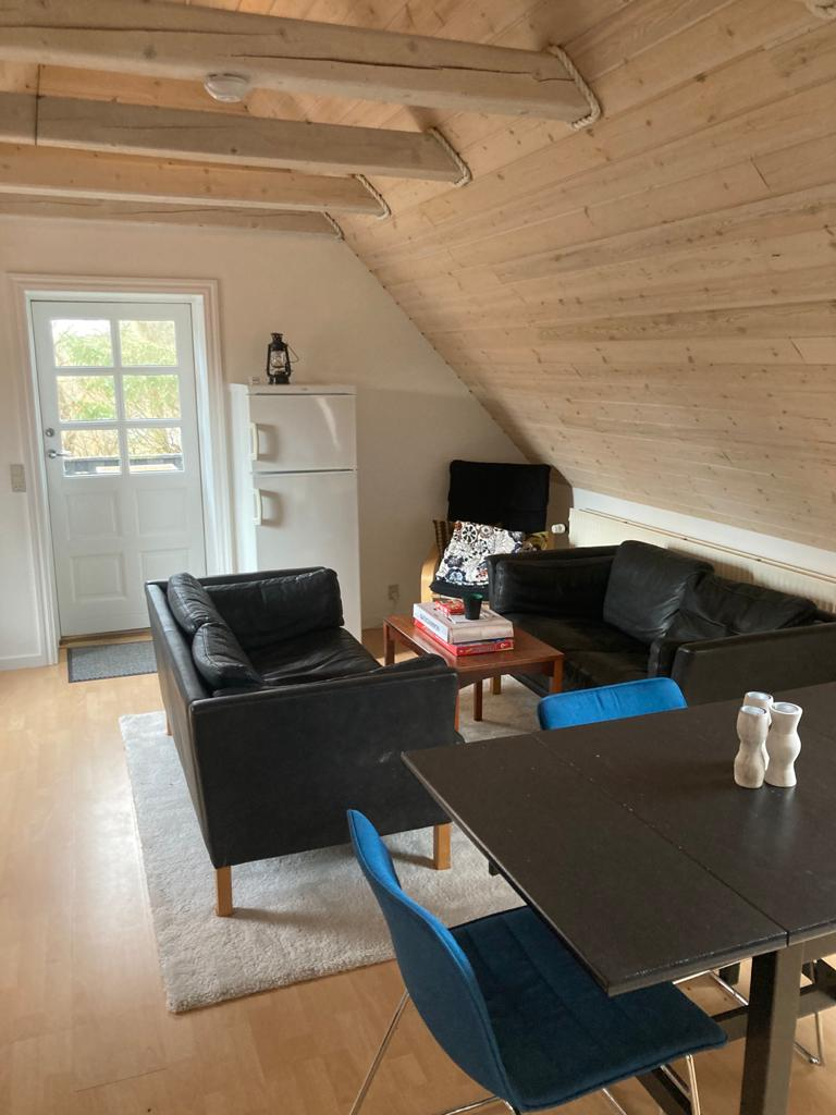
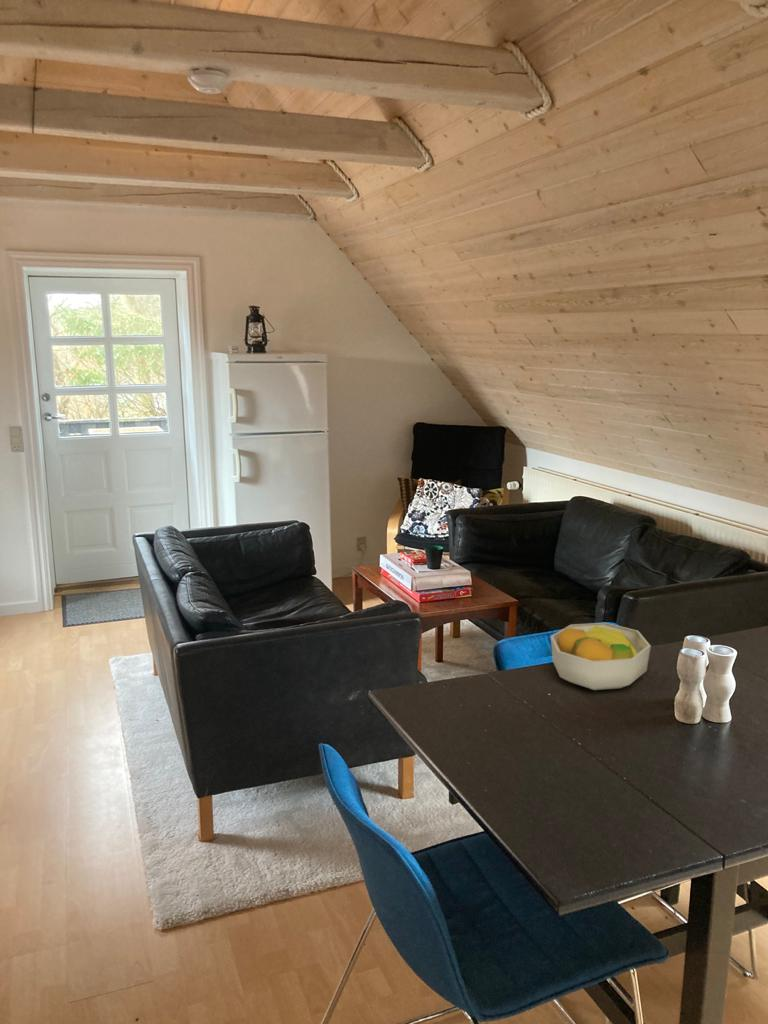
+ fruit bowl (599, 650)
